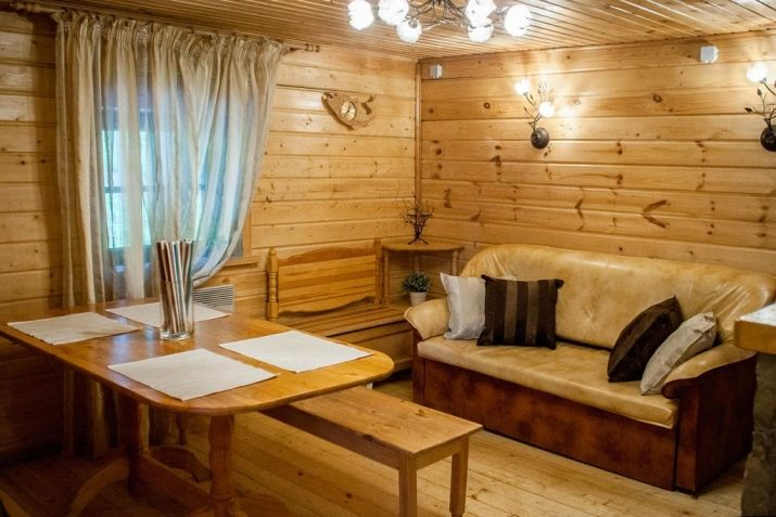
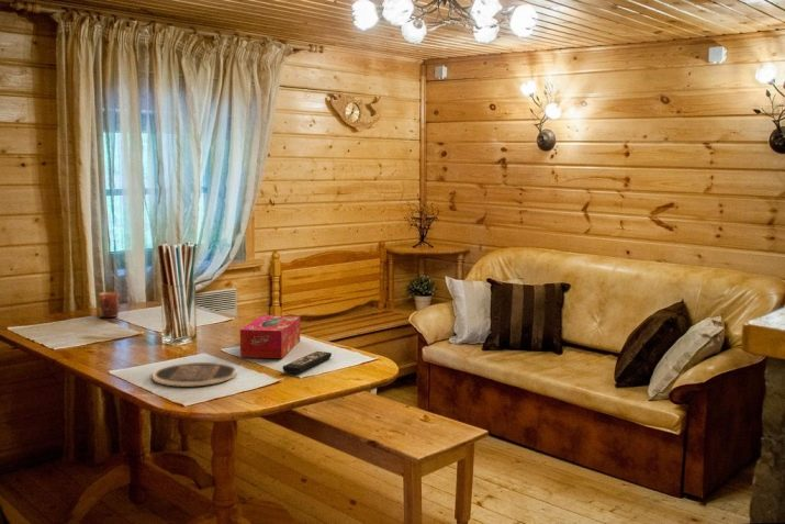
+ tissue box (271, 335)
+ plate (194, 374)
+ remote control (307, 361)
+ mug (108, 305)
